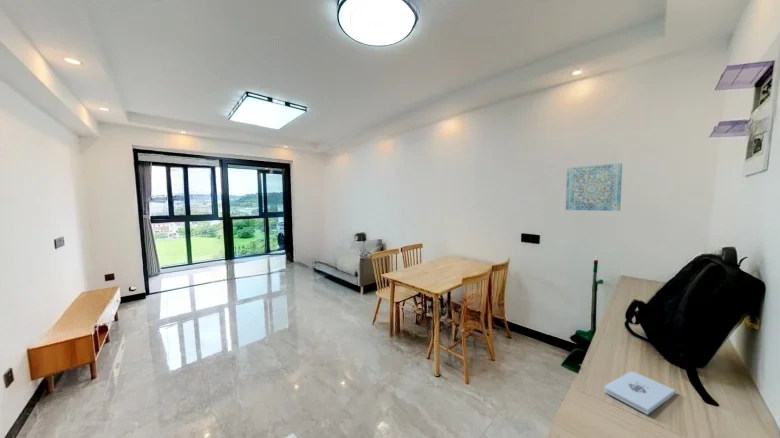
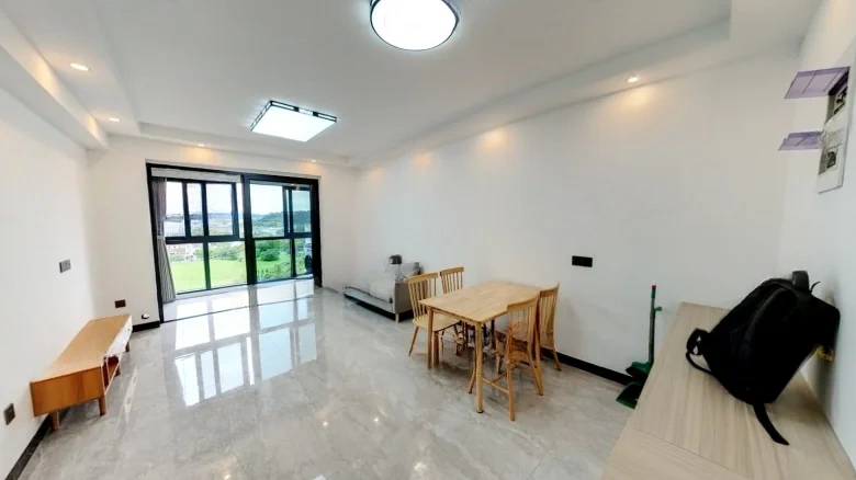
- notepad (638, 390)
- wall art (592, 188)
